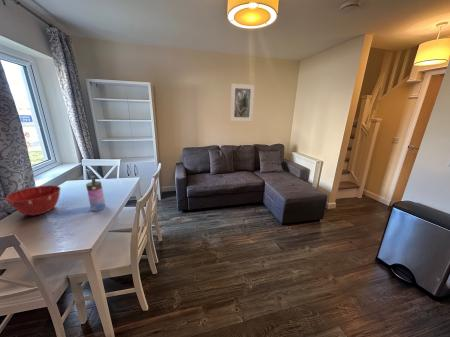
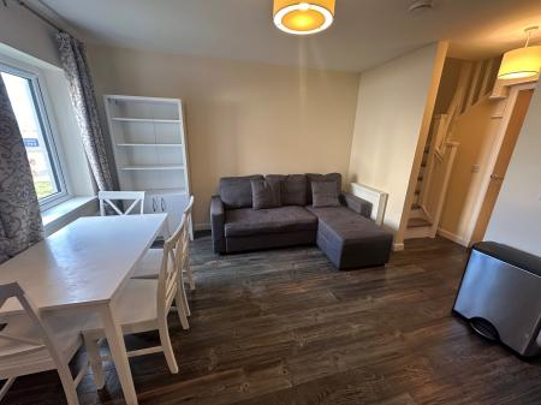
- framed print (242, 103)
- water bottle (95, 193)
- mixing bowl (37, 201)
